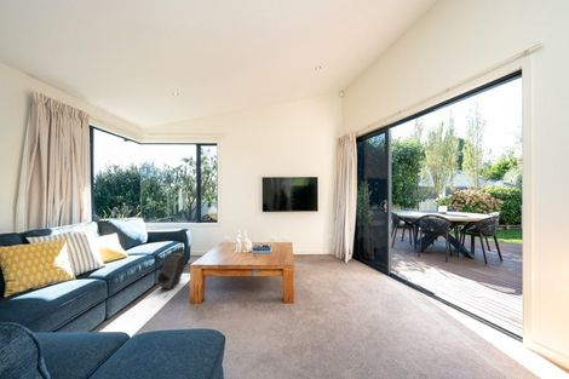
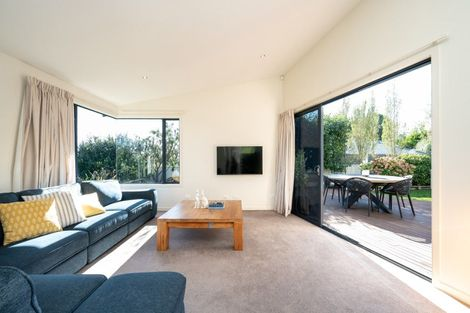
- backpack (172, 269)
